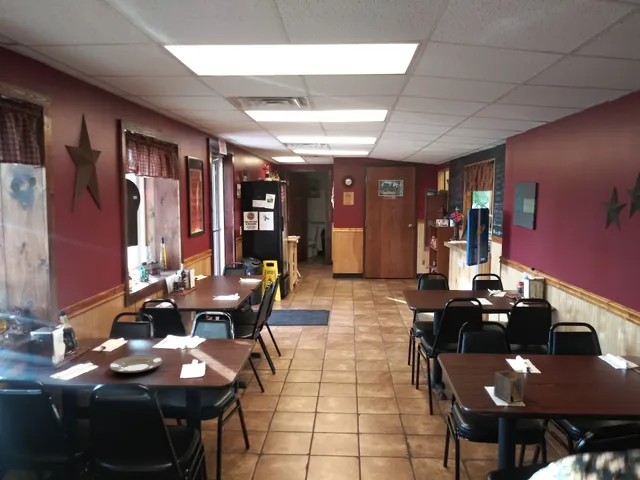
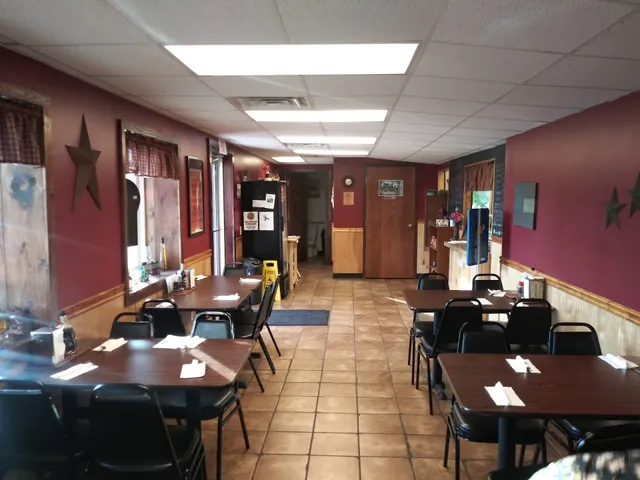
- plate (136, 365)
- napkin holder (509, 382)
